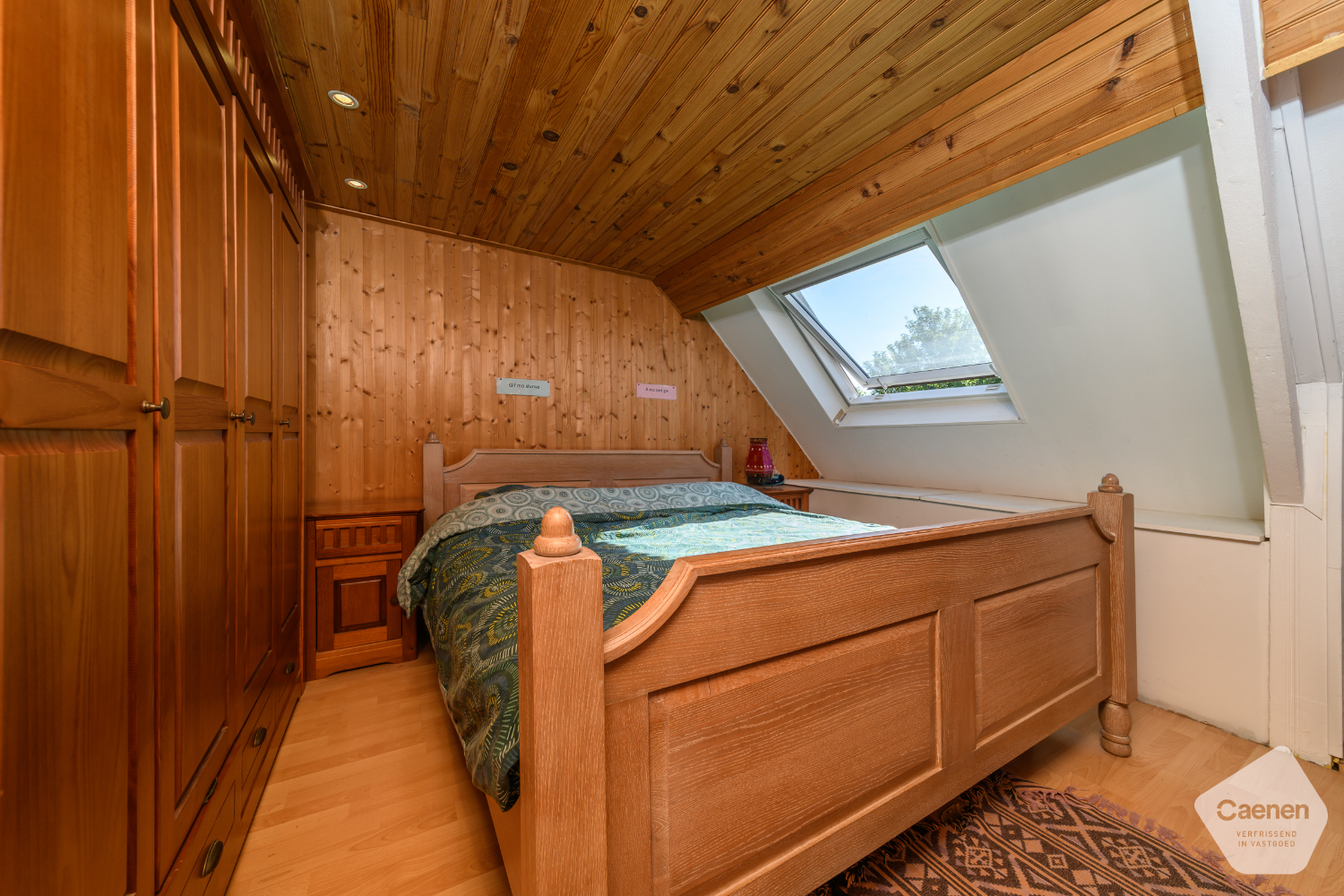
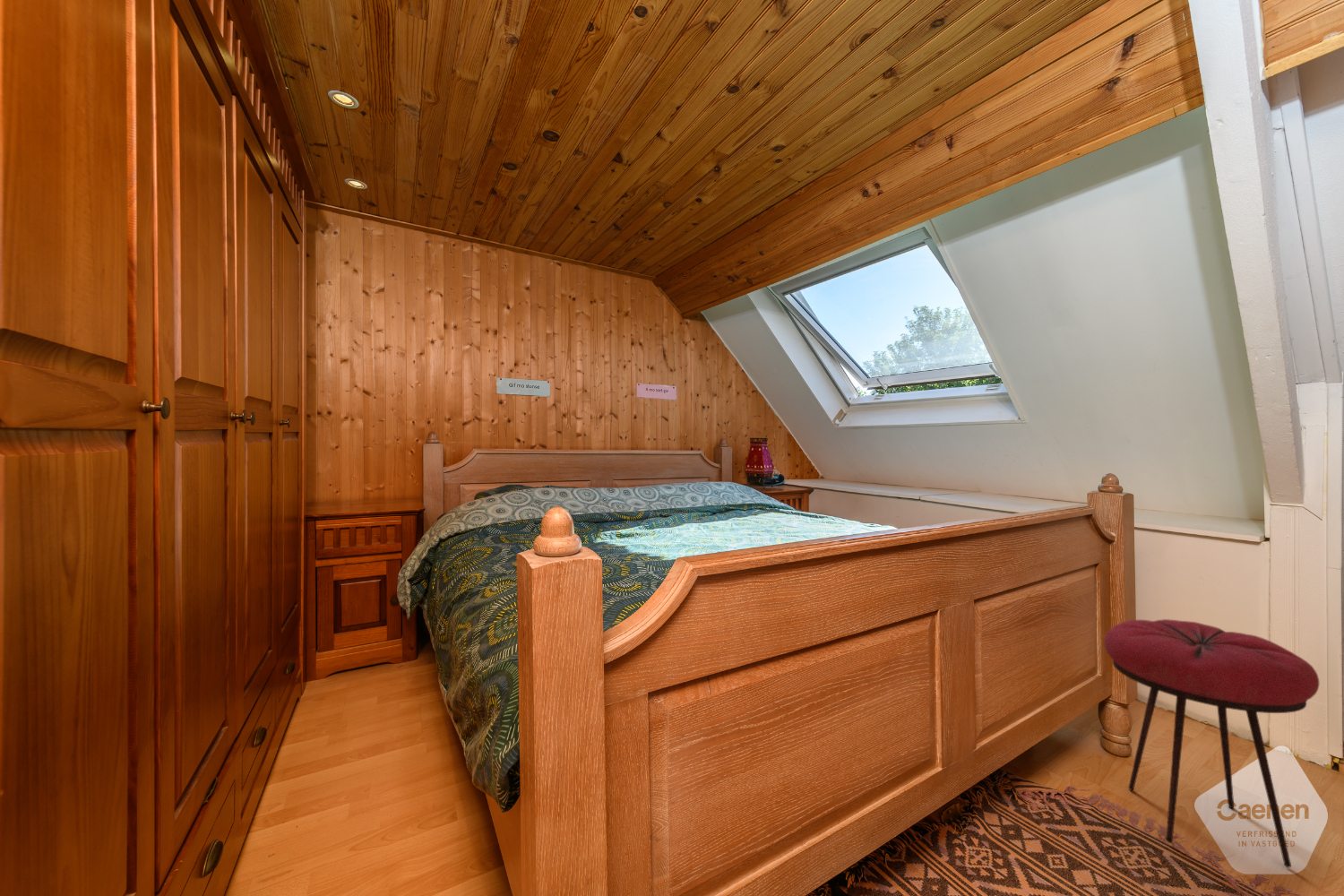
+ stool (1219, 728)
